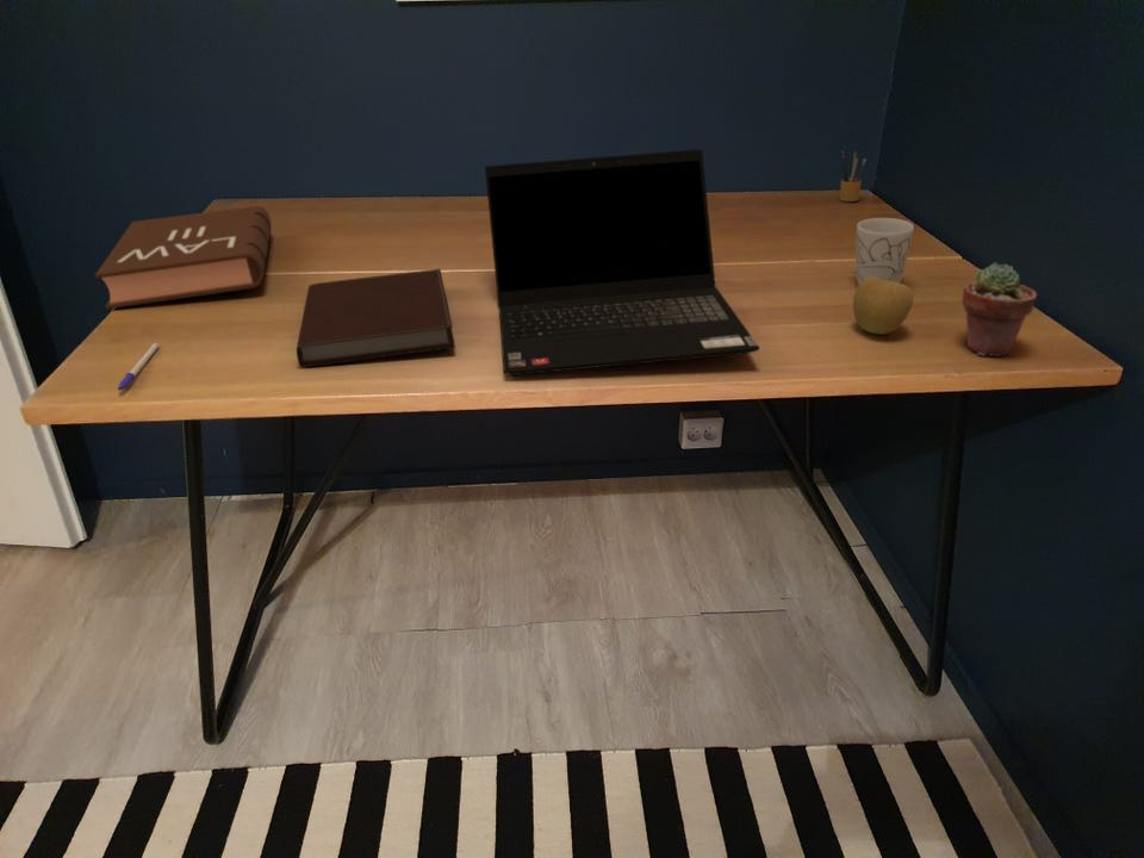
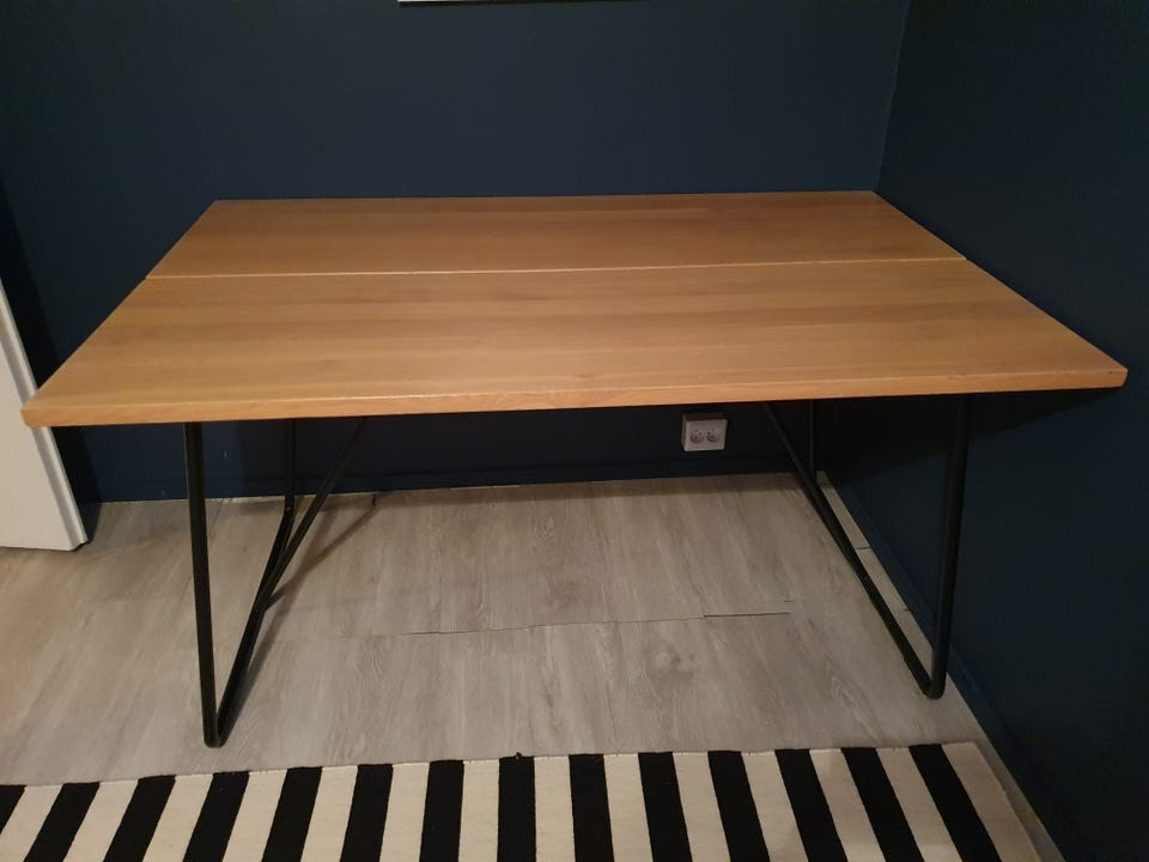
- potted succulent (996, 306)
- pencil box (851, 175)
- apple (882, 304)
- laptop computer (611, 255)
- notebook (375, 313)
- mug (881, 253)
- pen (138, 365)
- book (194, 251)
